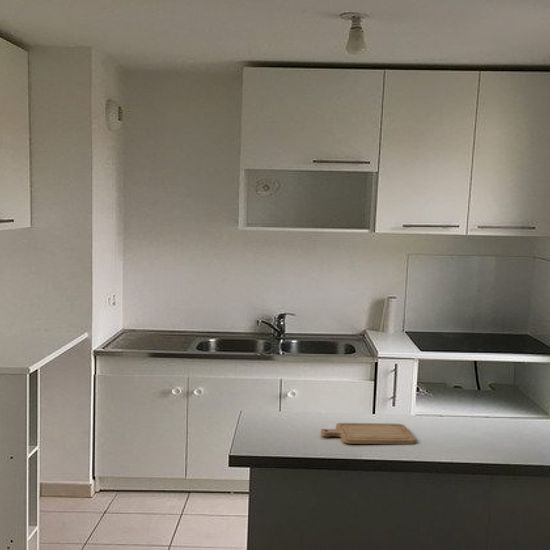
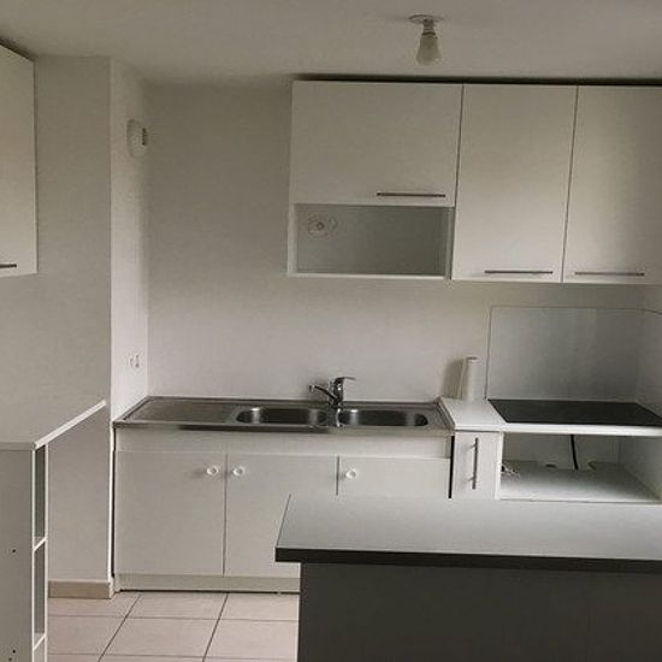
- chopping board (365, 433)
